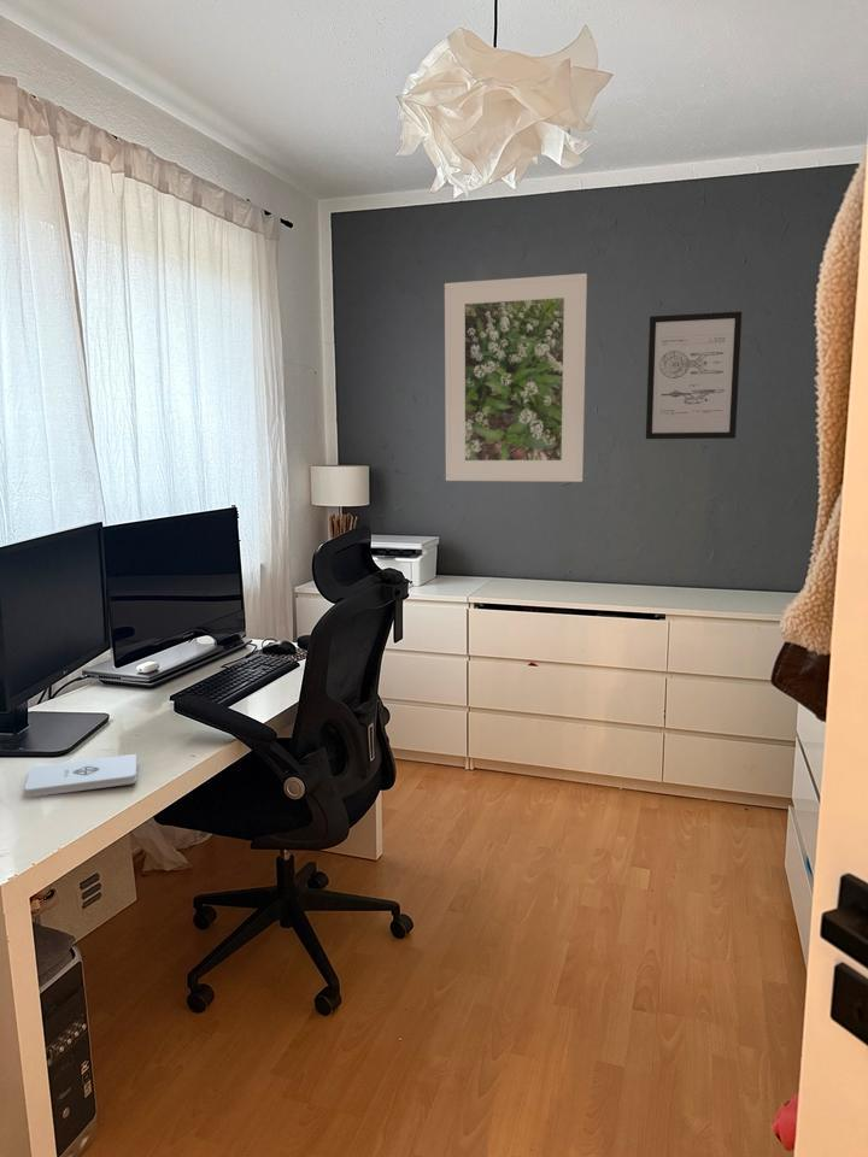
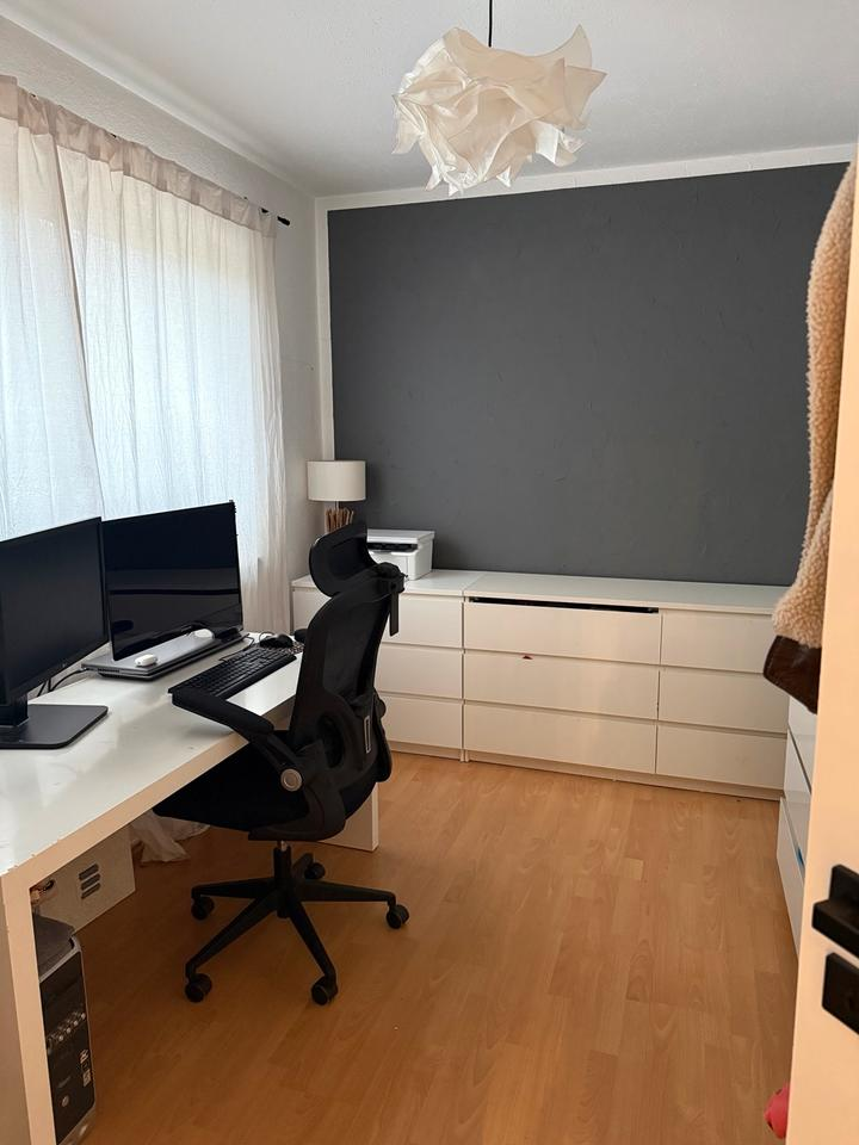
- notepad (83, 774)
- wall art (692, 376)
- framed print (512, 381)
